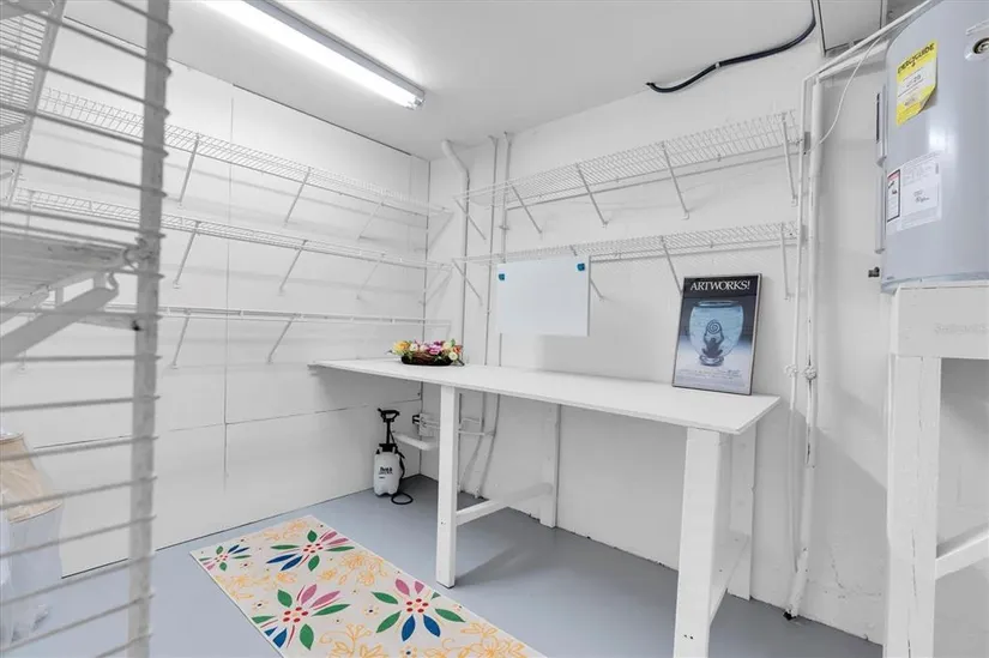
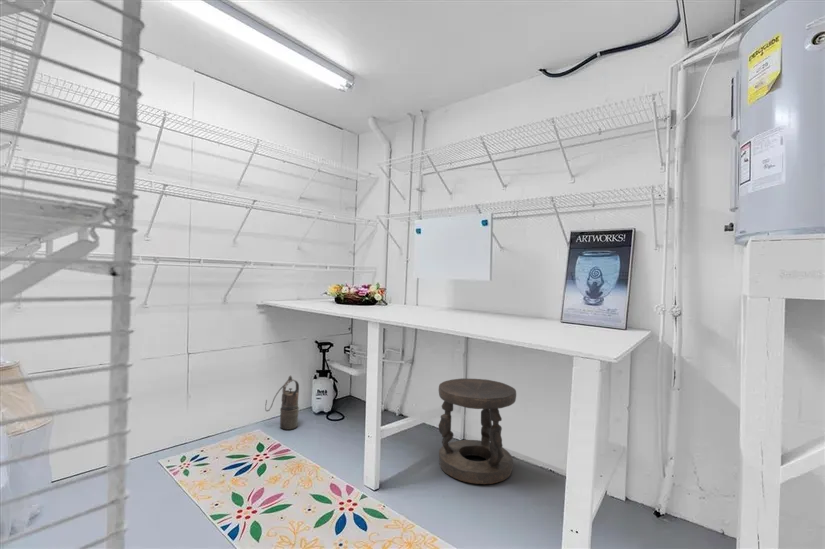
+ stool (481, 424)
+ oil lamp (282, 400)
